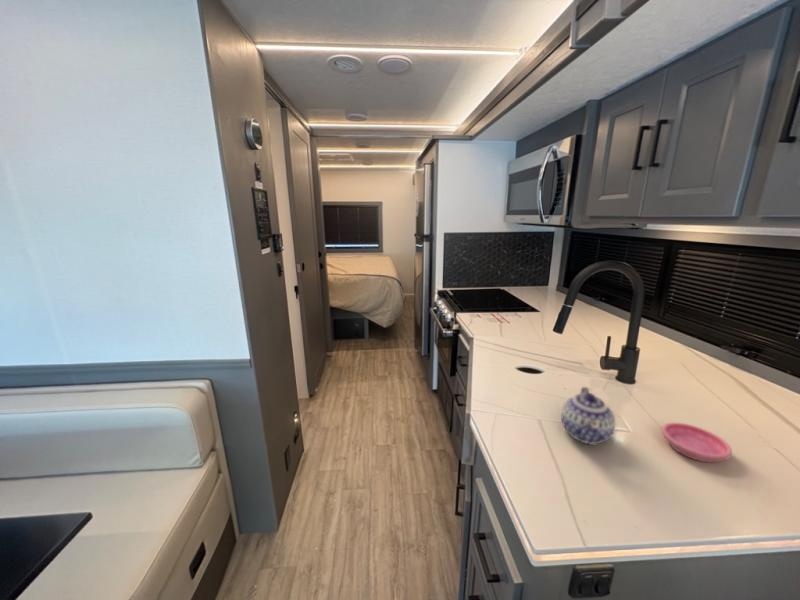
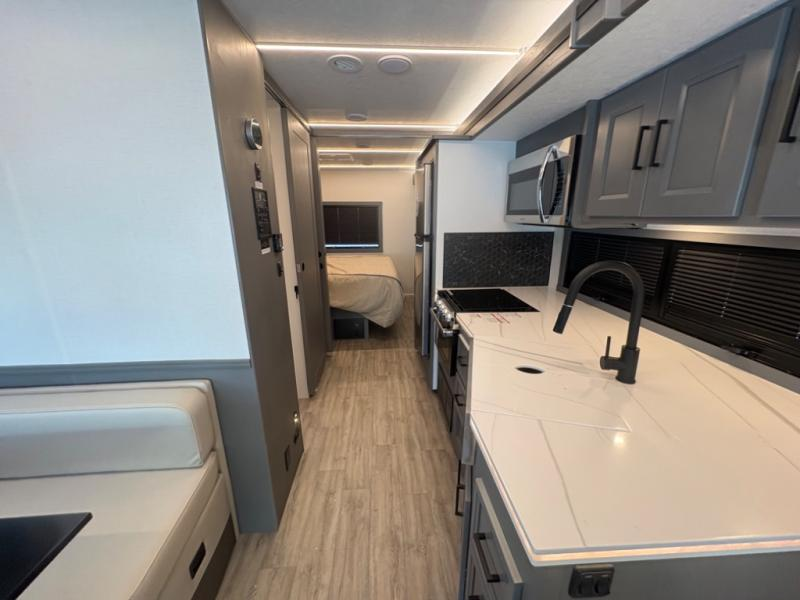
- teapot (587, 414)
- saucer (694, 443)
